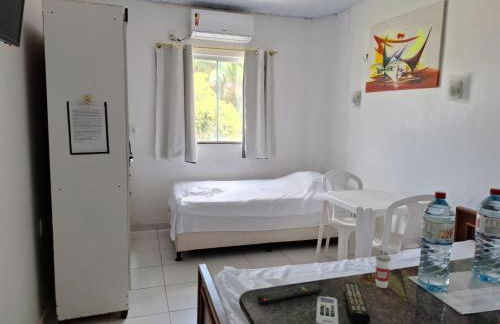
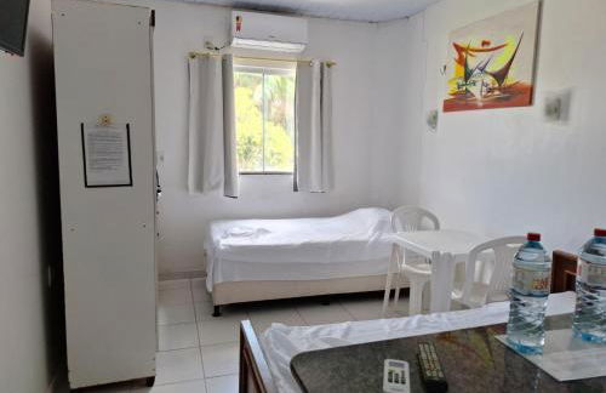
- remote control (289, 293)
- cup (382, 266)
